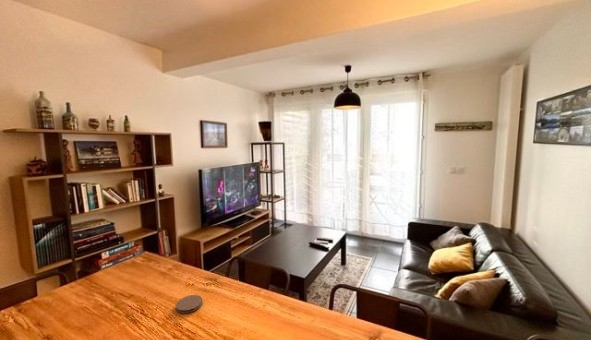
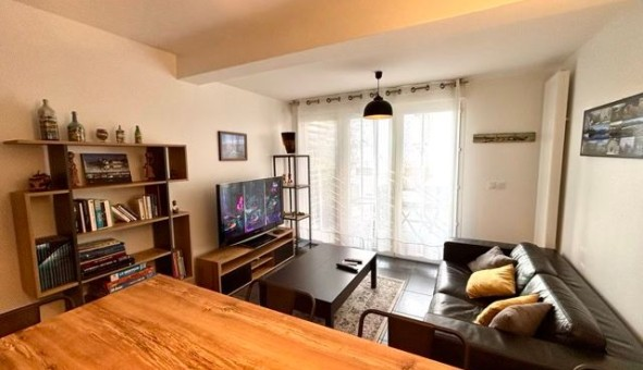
- coaster (189, 303)
